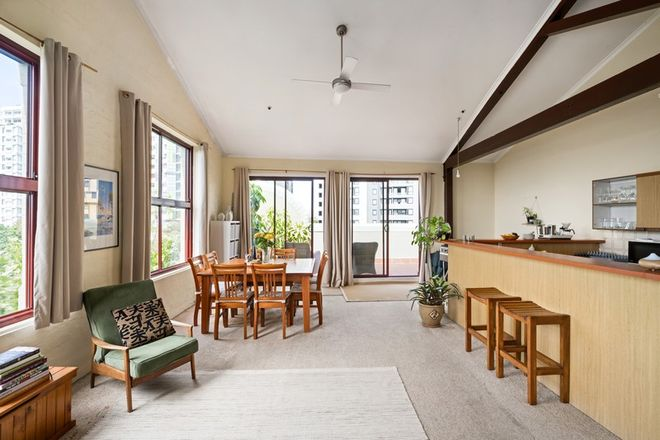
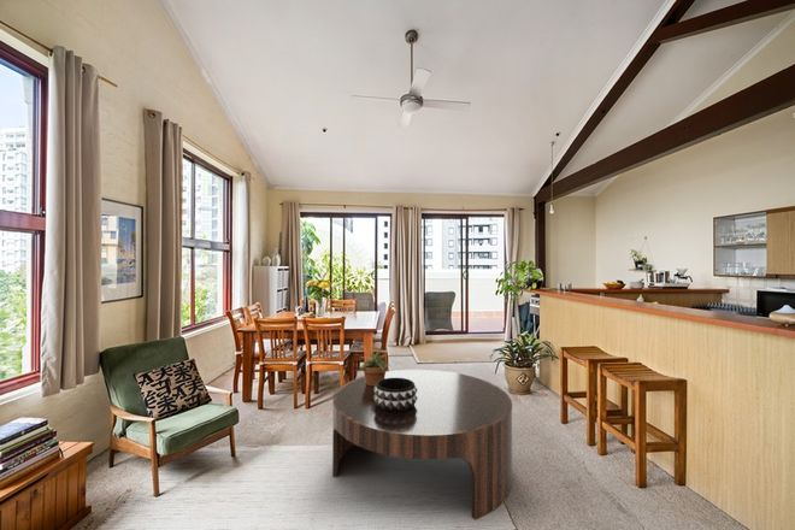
+ potted plant (376, 366)
+ decorative bowl (395, 393)
+ coffee table (420, 429)
